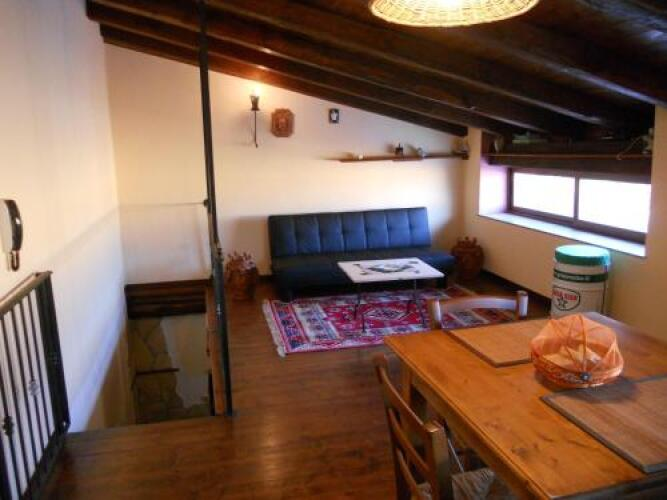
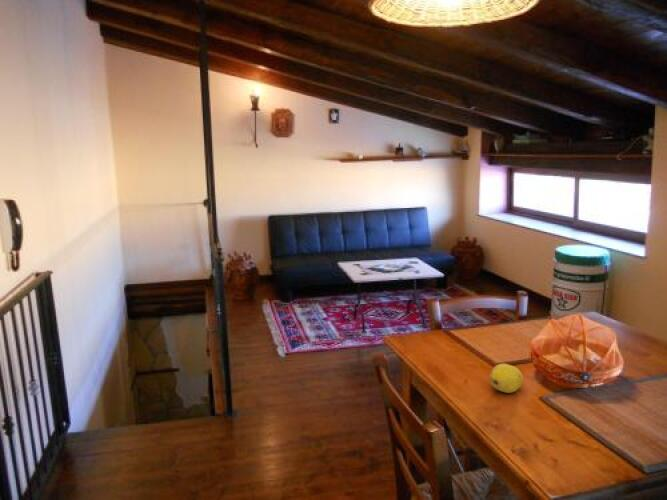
+ fruit (504, 378)
